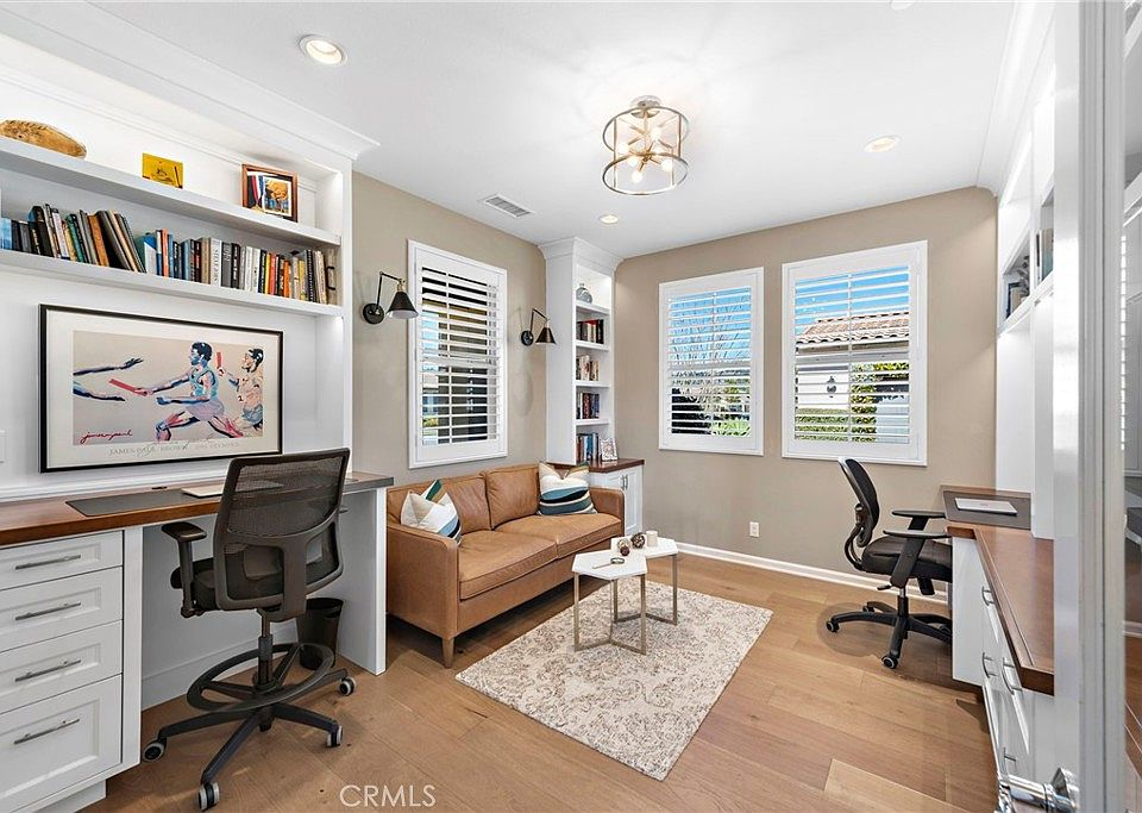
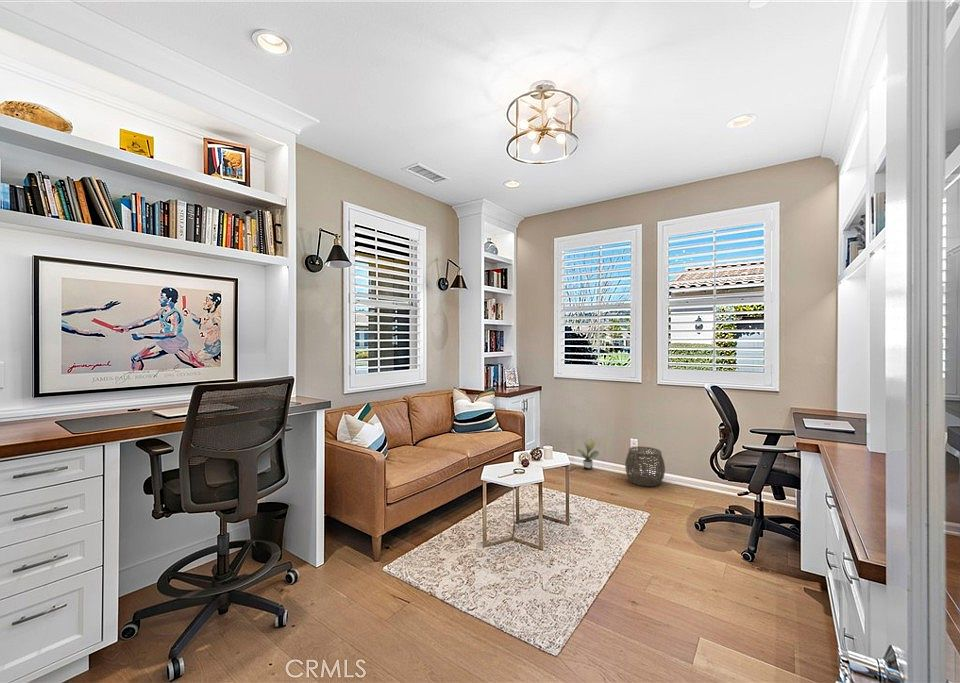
+ potted plant (586, 455)
+ woven basket (644, 466)
